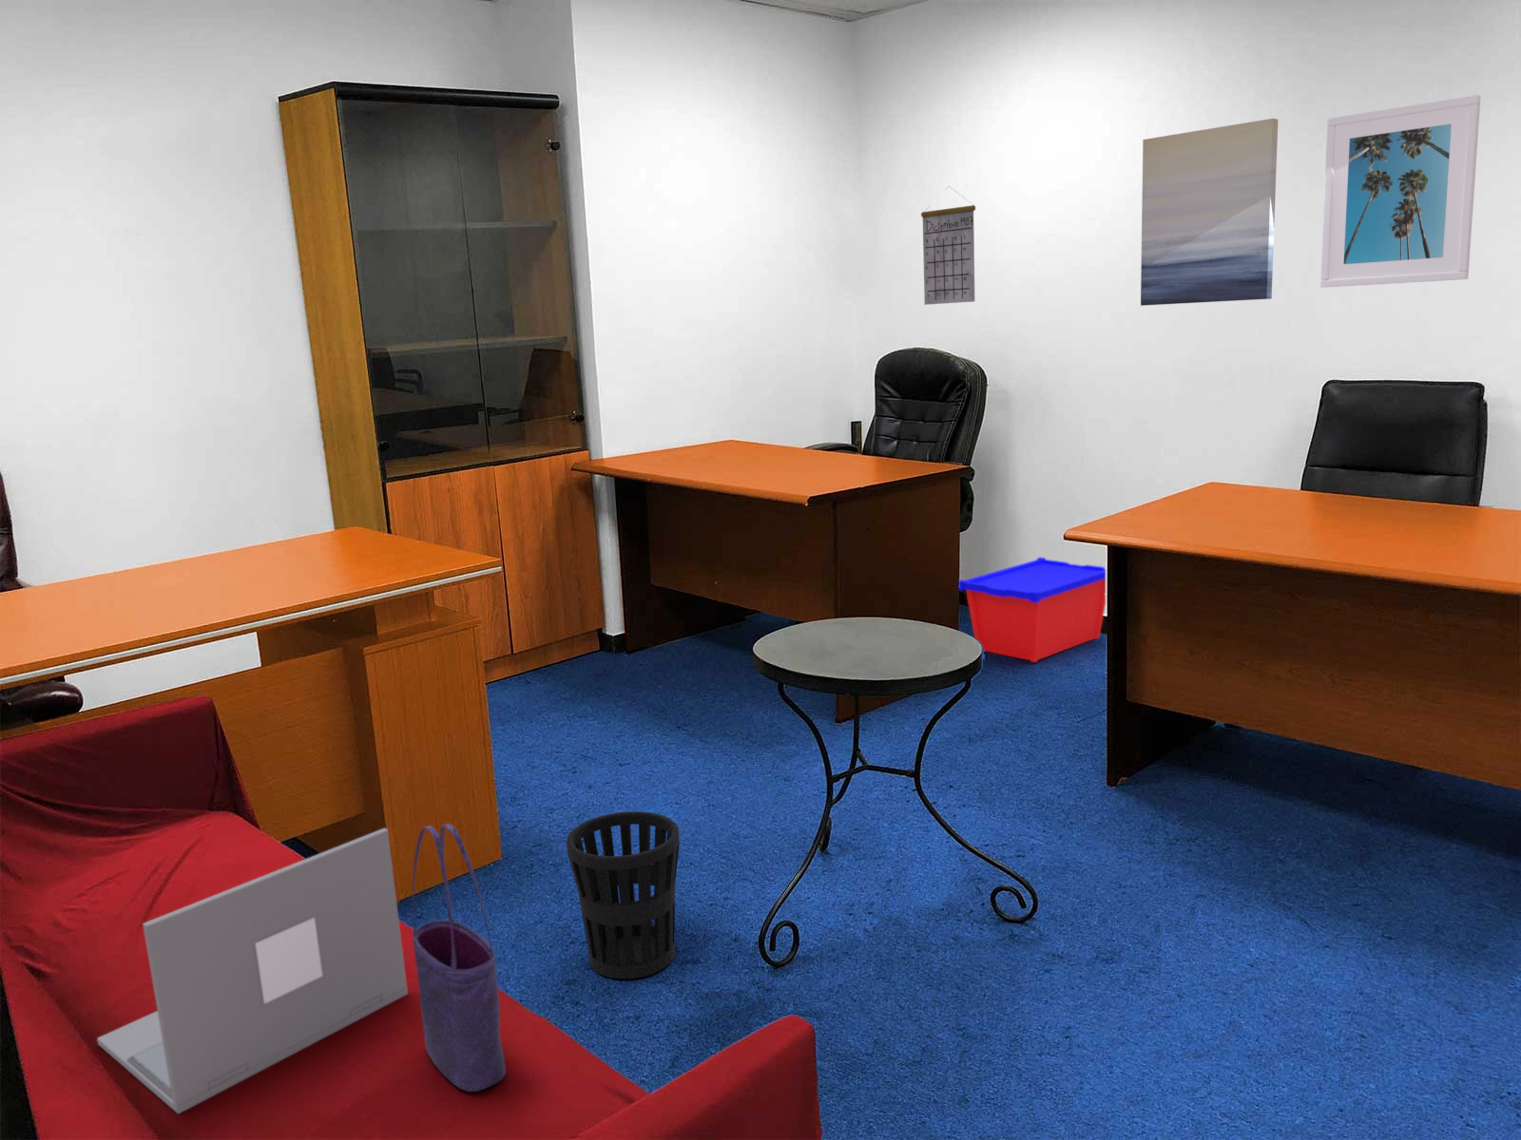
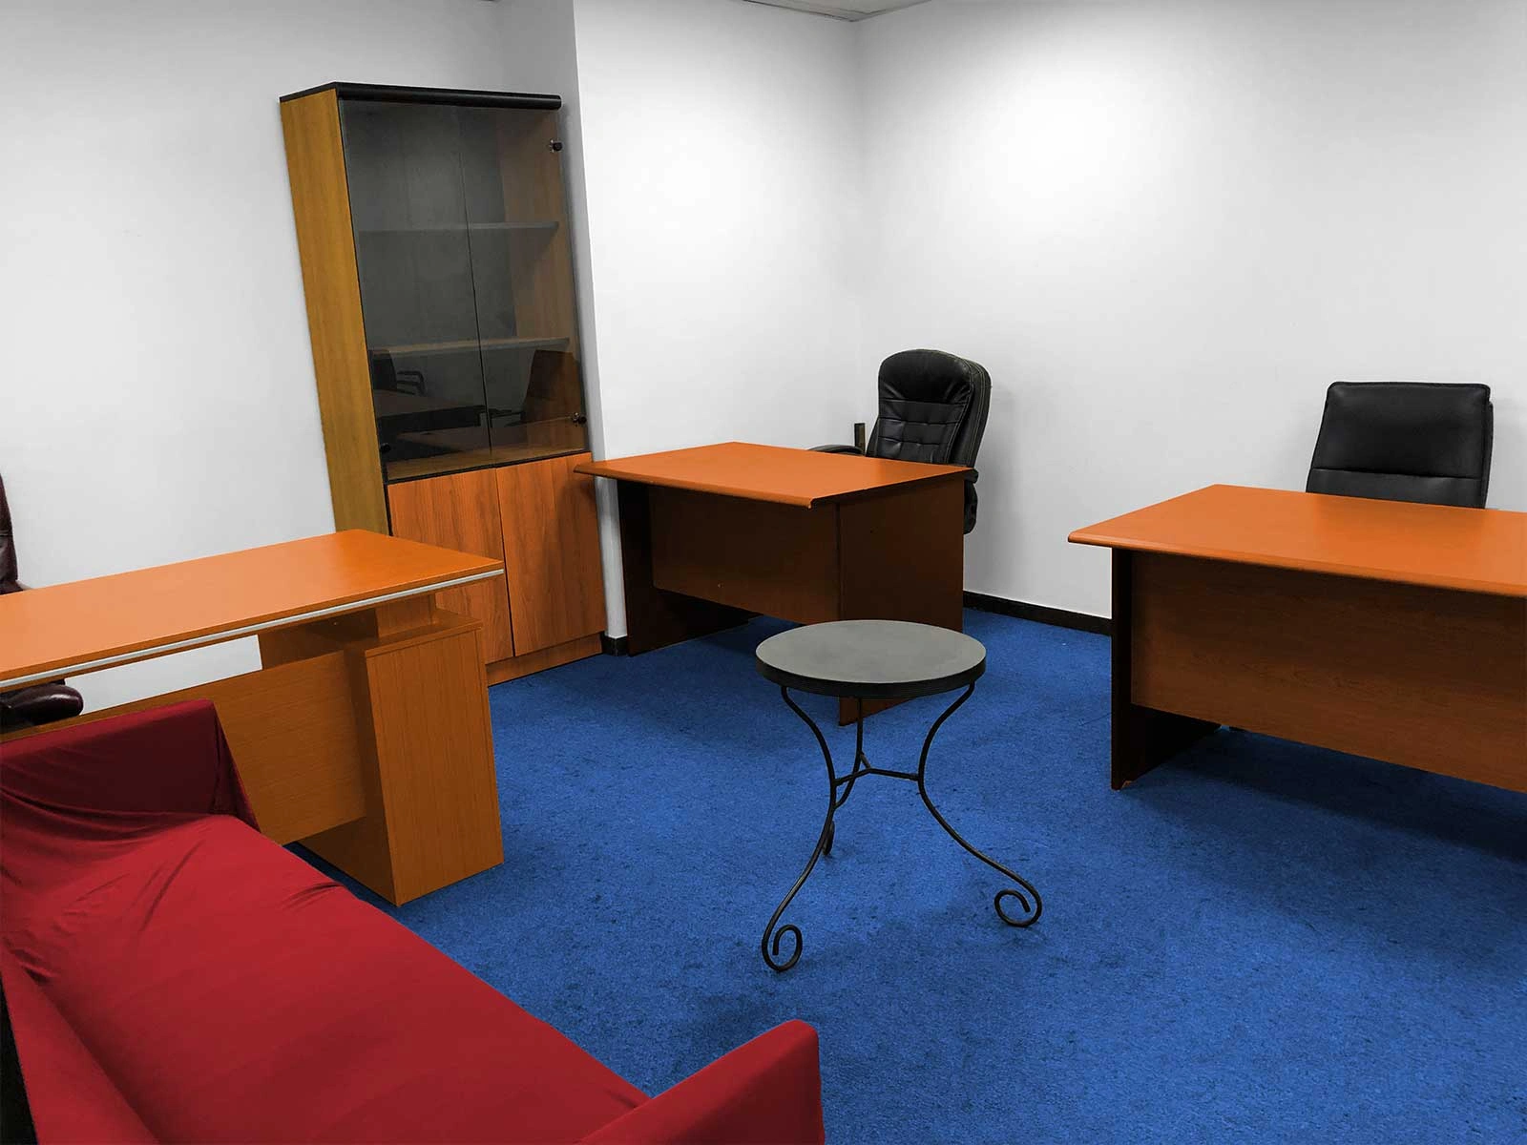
- wastebasket (628, 895)
- laptop (244, 936)
- storage bin (1038, 610)
- tote bag (453, 947)
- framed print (1395, 196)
- wall art (1205, 217)
- calendar (947, 245)
